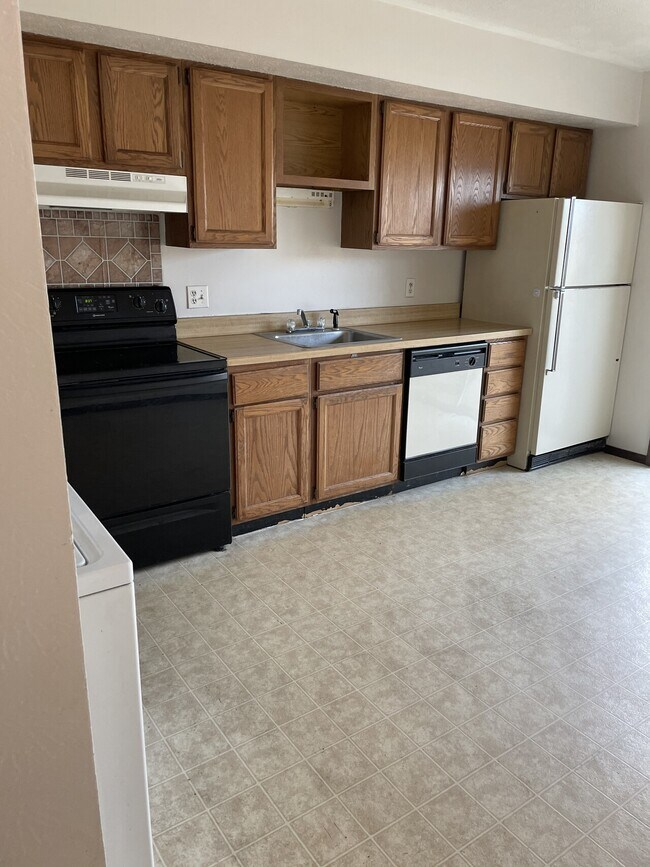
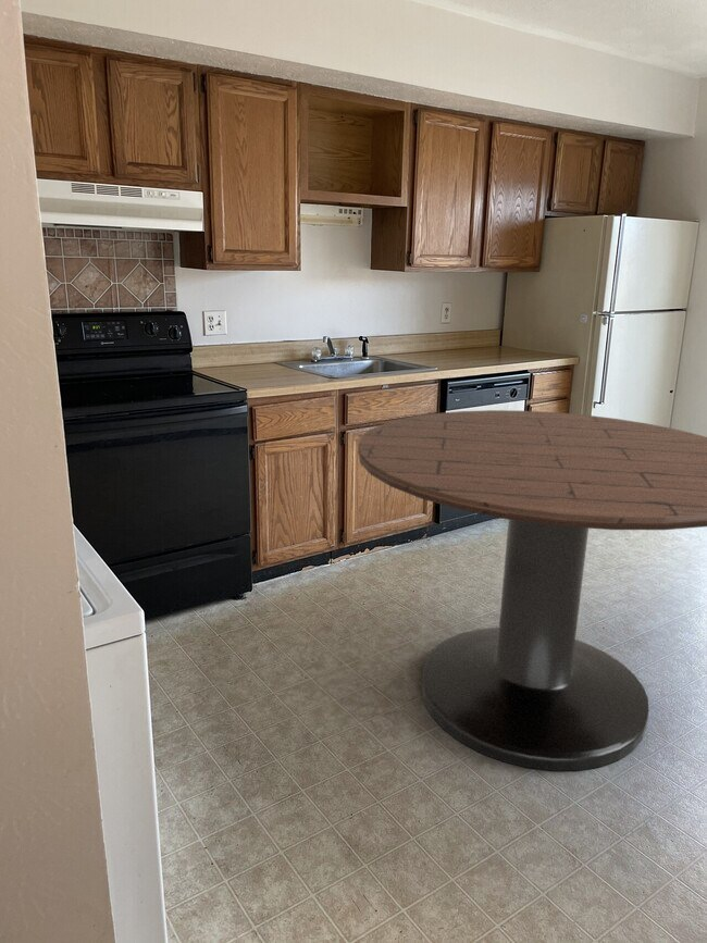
+ dining table (542, 580)
